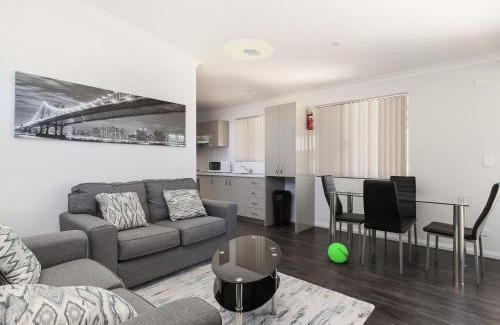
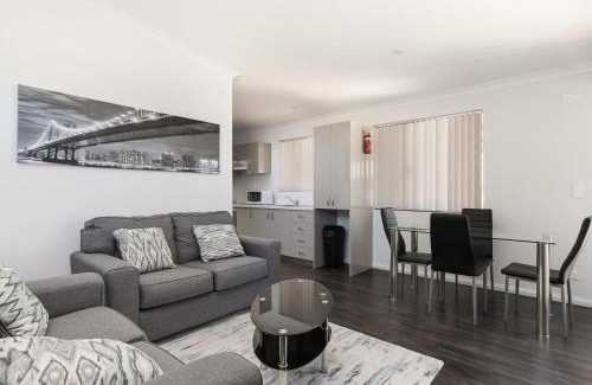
- ceiling light (248, 48)
- ball (339, 253)
